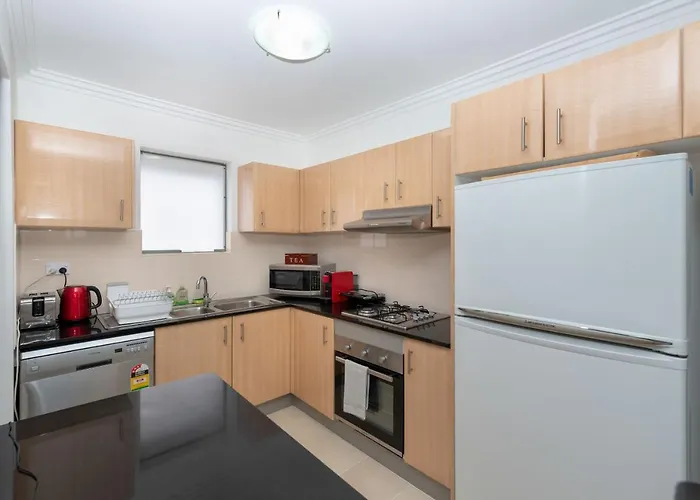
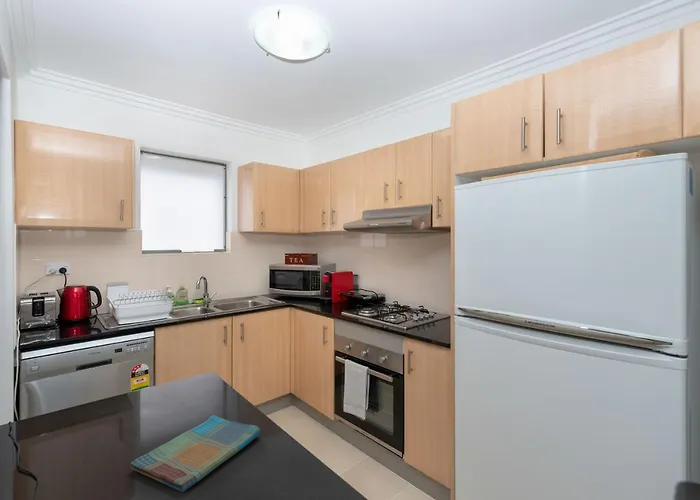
+ dish towel (201, 446)
